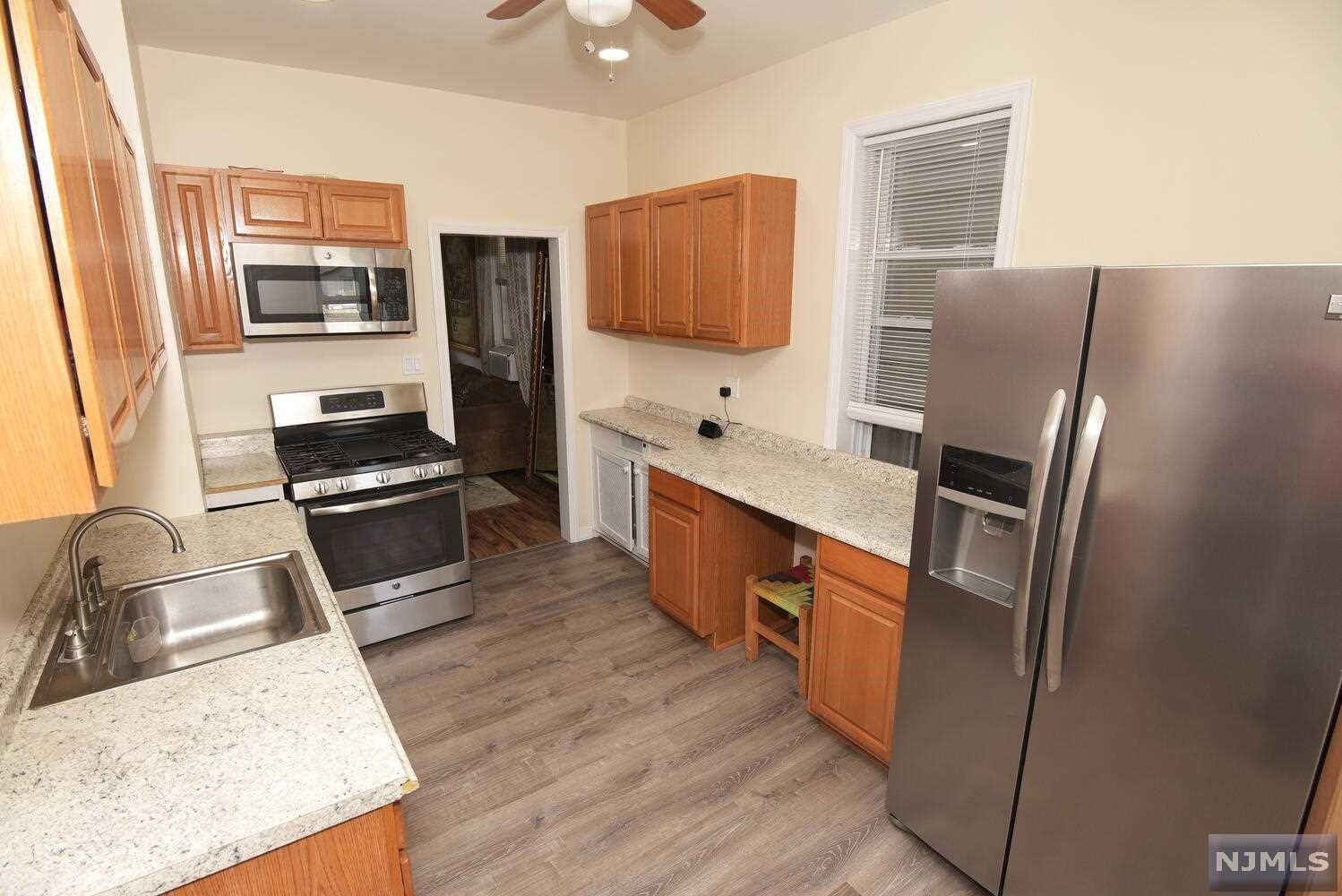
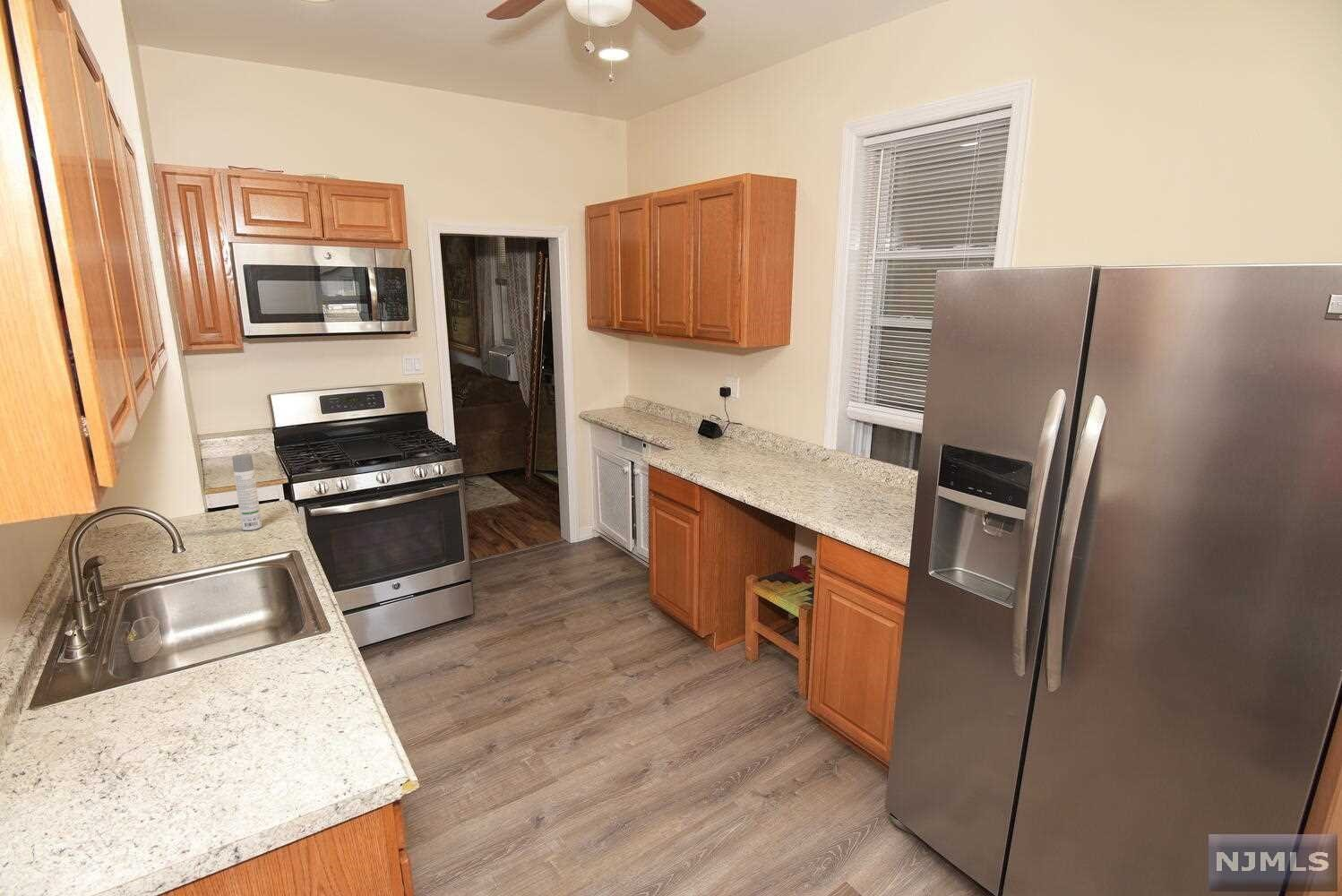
+ spray bottle (246, 492)
